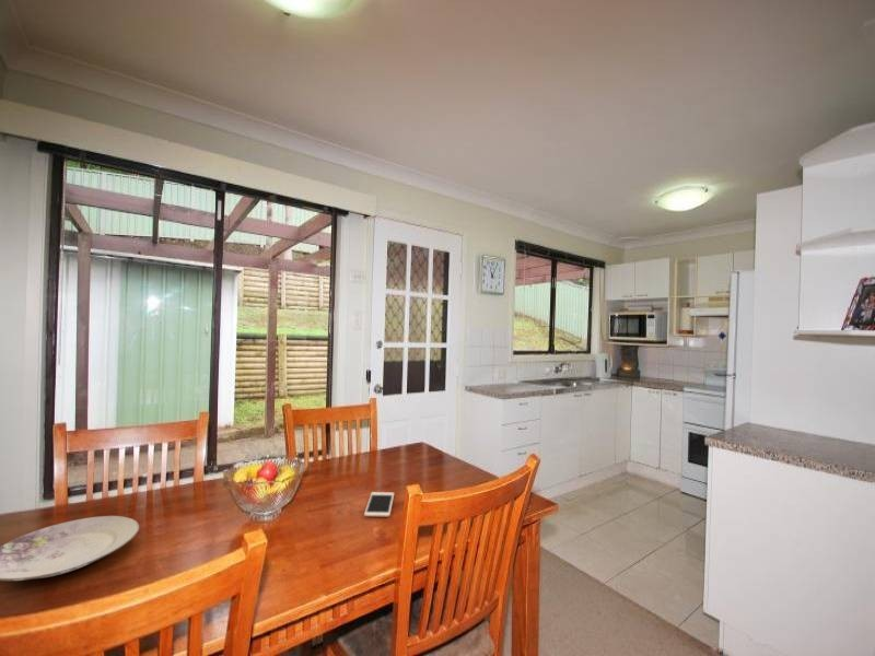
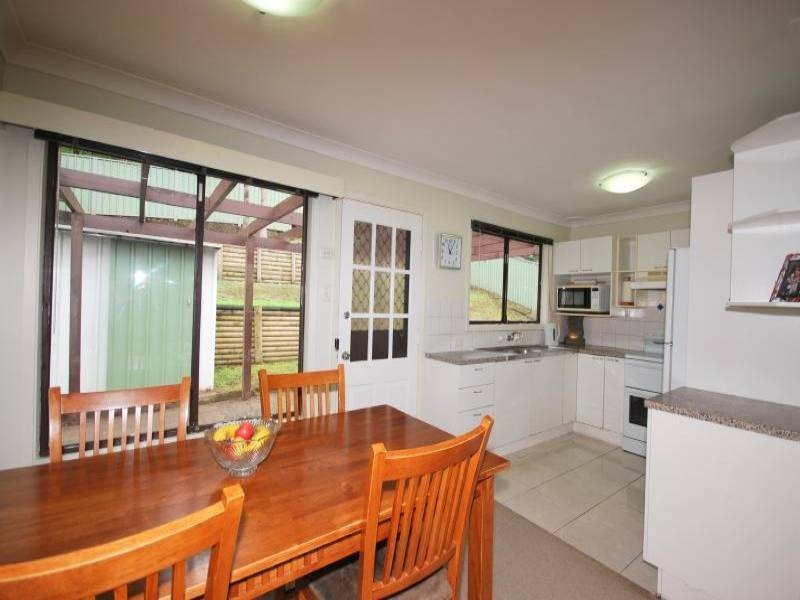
- cell phone (380, 503)
- plate (67, 549)
